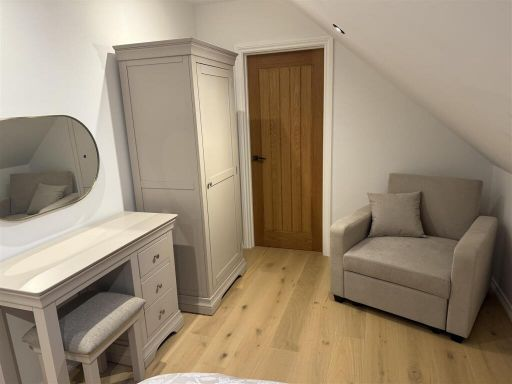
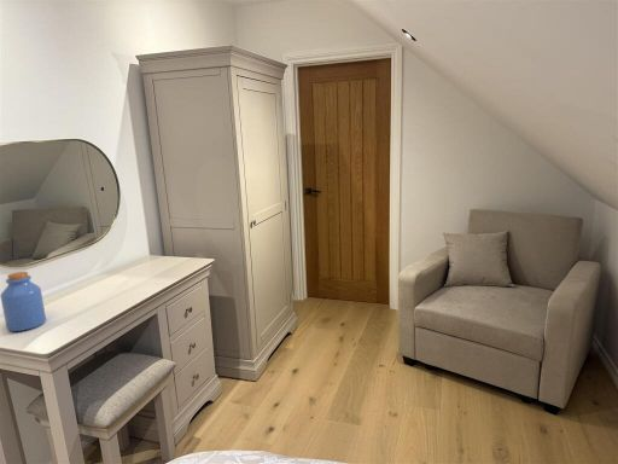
+ jar (22, 298)
